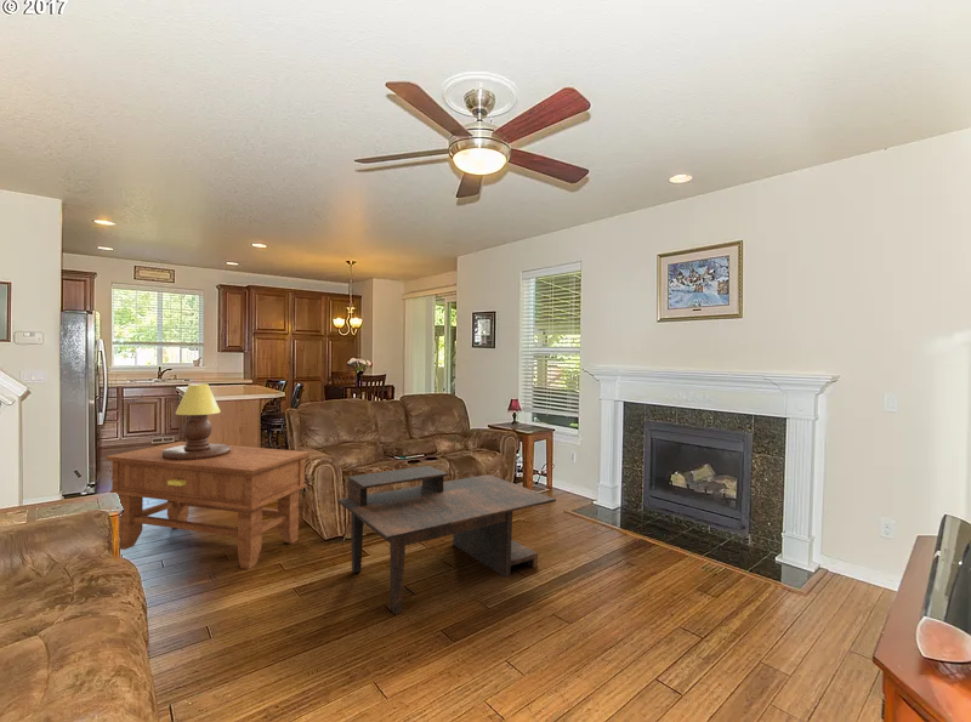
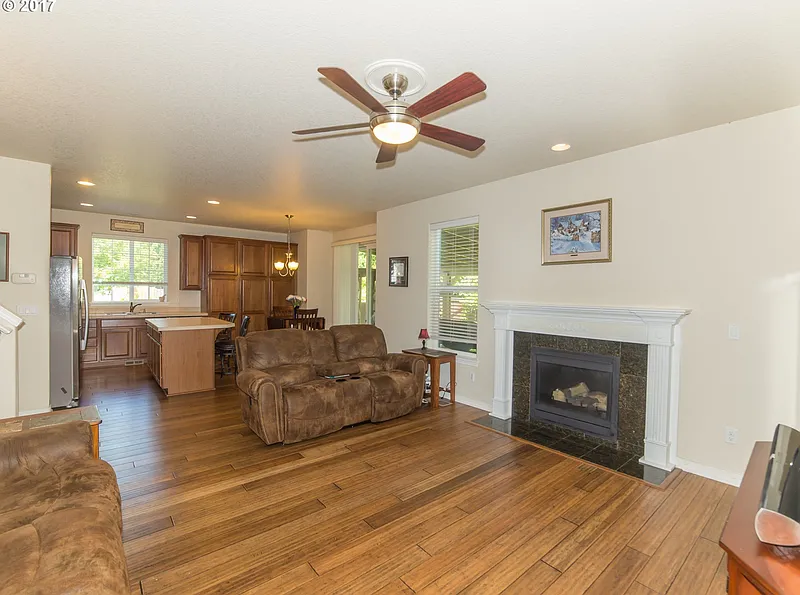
- coffee table (448, 523)
- table lamp (197, 419)
- side table (210, 499)
